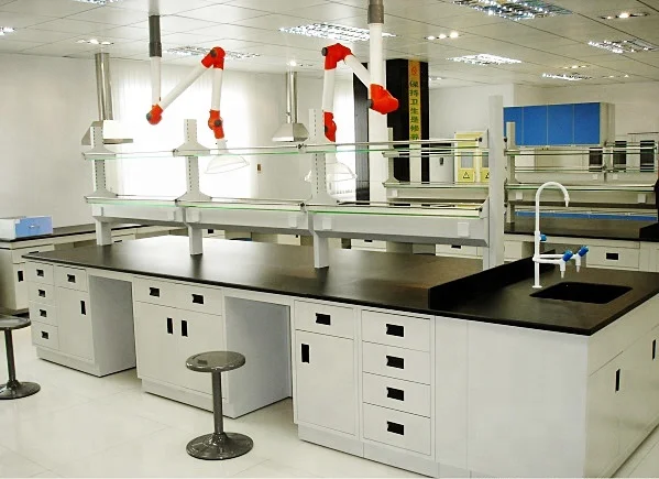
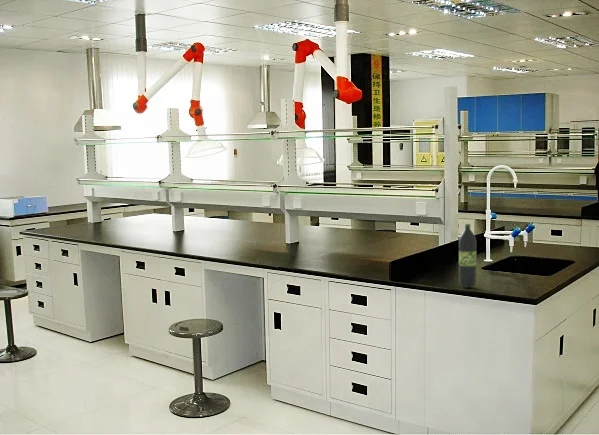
+ plastic bottle (467, 255)
